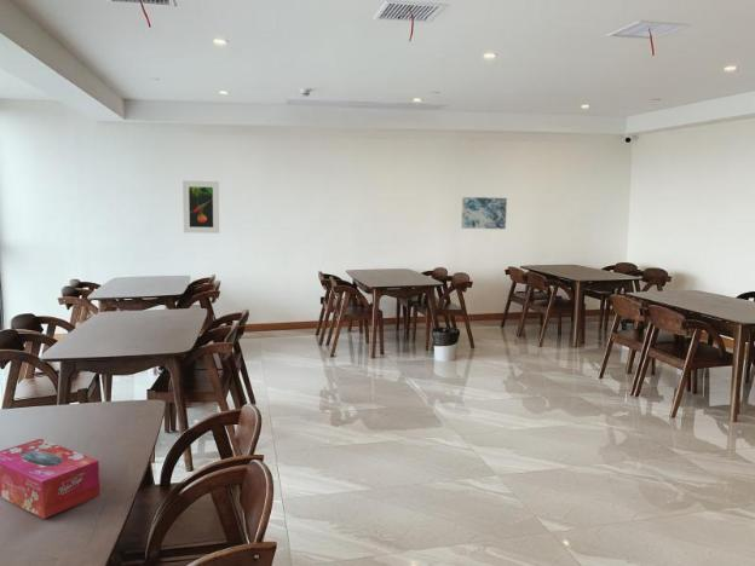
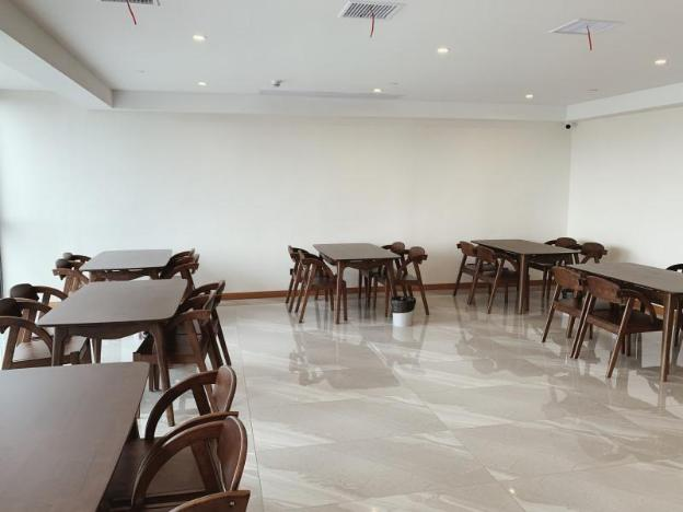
- wall art (484, 213)
- tissue box (41, 475)
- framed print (201, 207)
